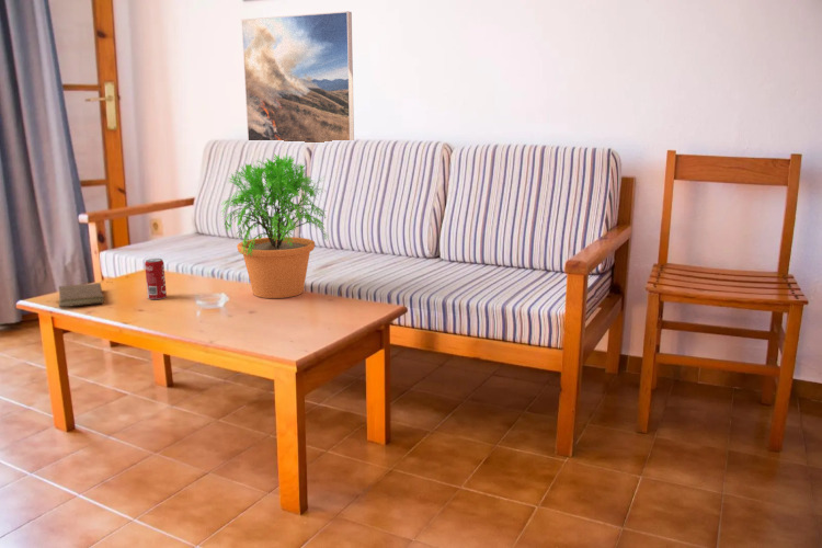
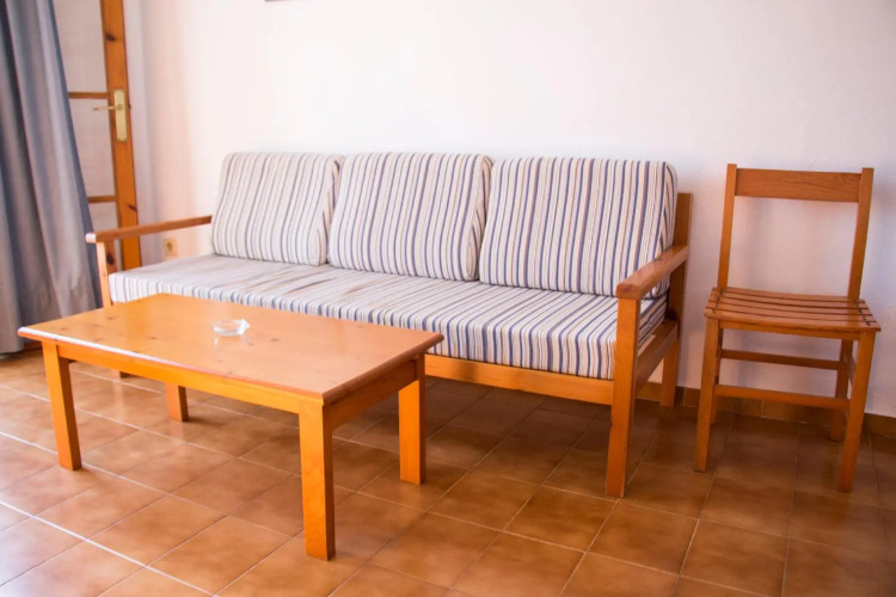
- potted plant (273, 222)
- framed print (296, 82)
- book (87, 293)
- beverage can (156, 278)
